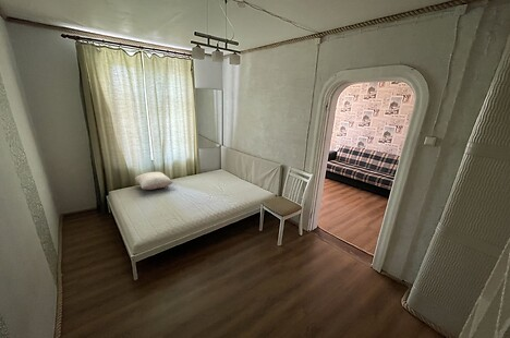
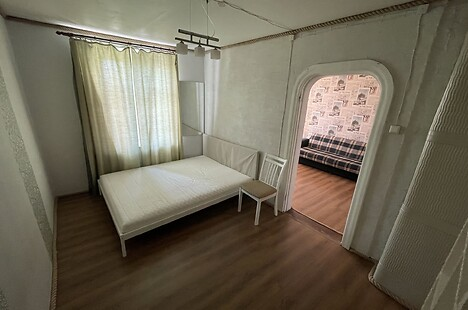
- pillow (153, 180)
